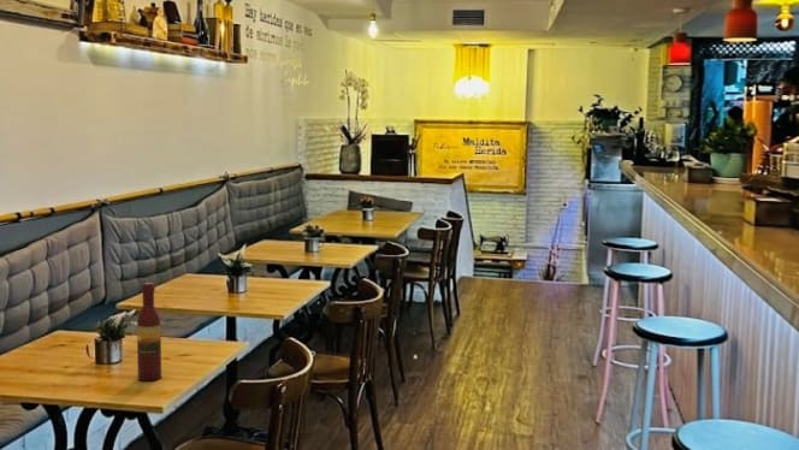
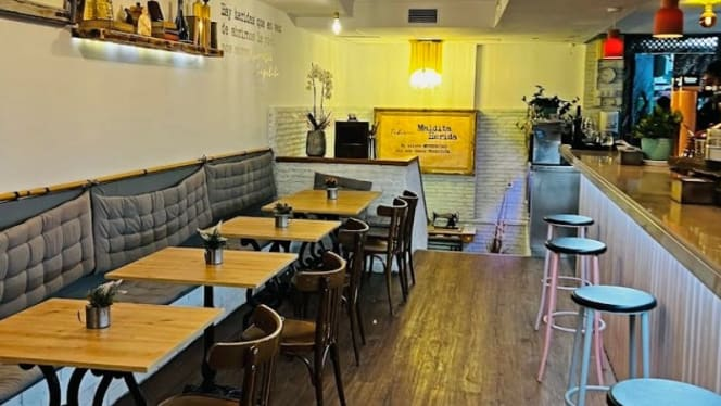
- wine bottle (148, 330)
